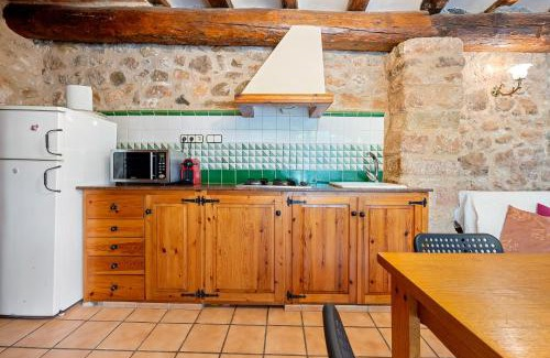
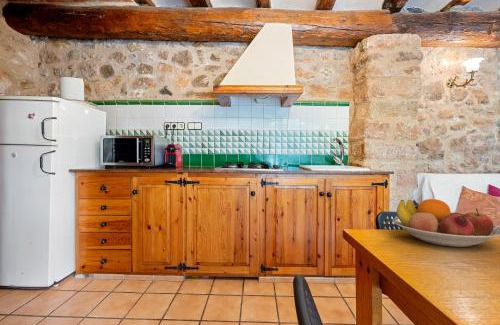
+ fruit bowl (444, 220)
